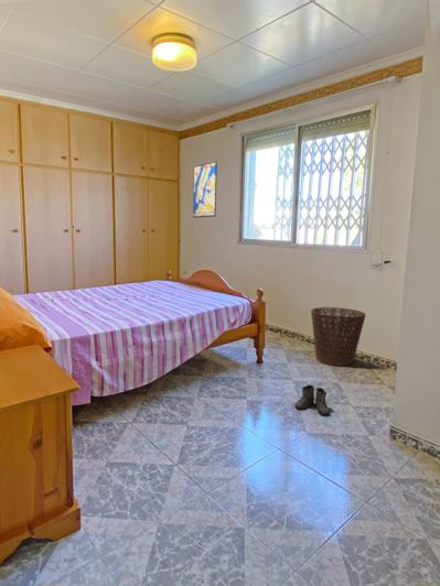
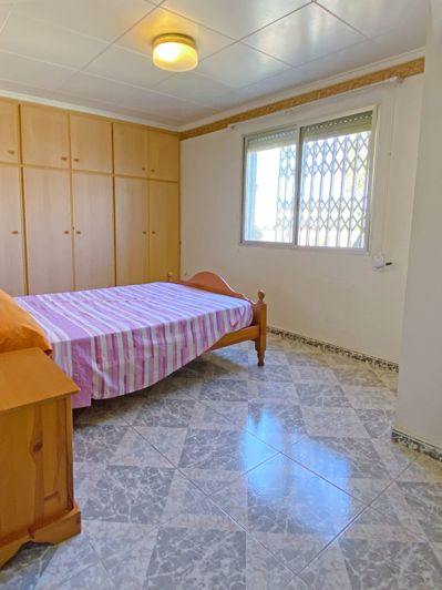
- boots (312, 398)
- wall art (204, 191)
- basket (335, 336)
